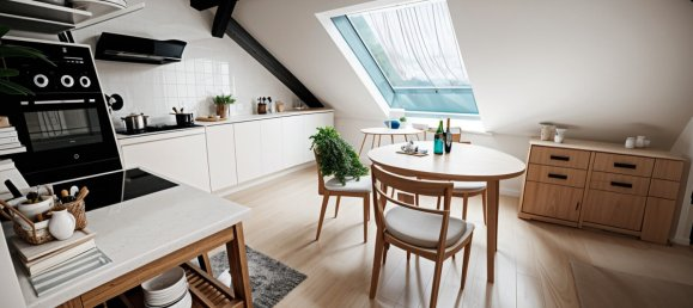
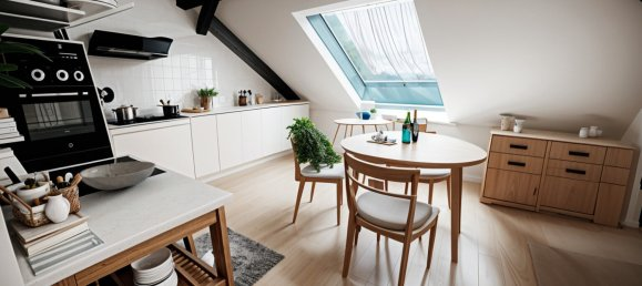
+ bowl (120, 176)
